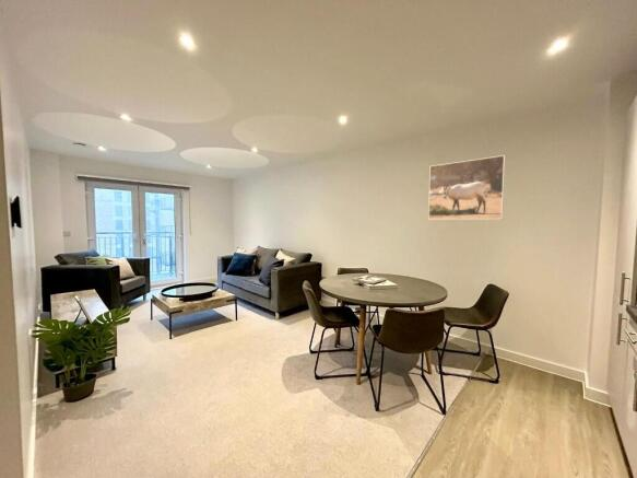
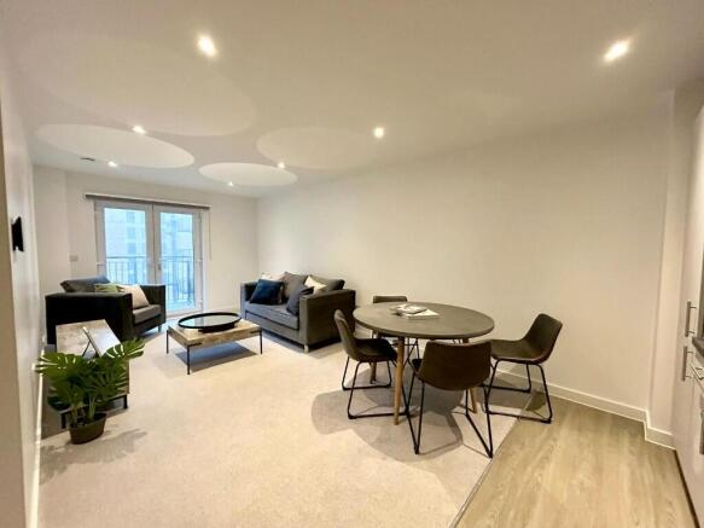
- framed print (463, 190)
